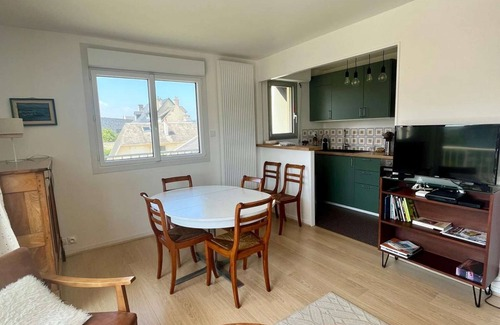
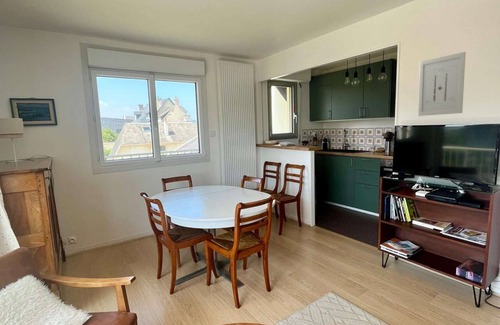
+ wall art (440, 86)
